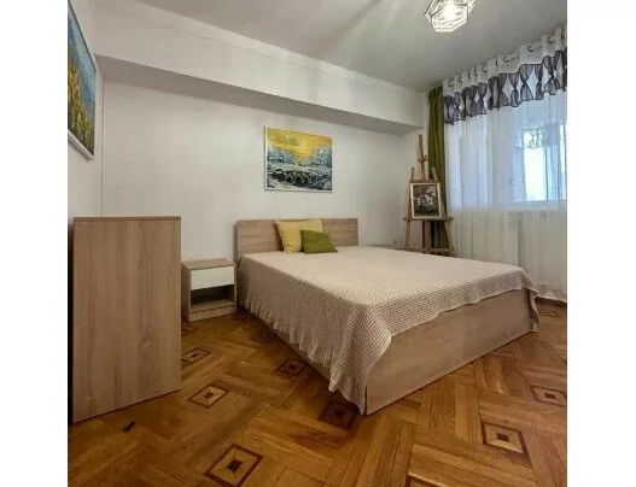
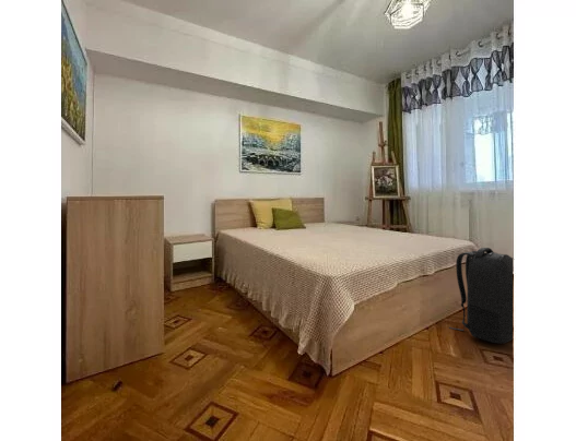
+ backpack (485, 290)
